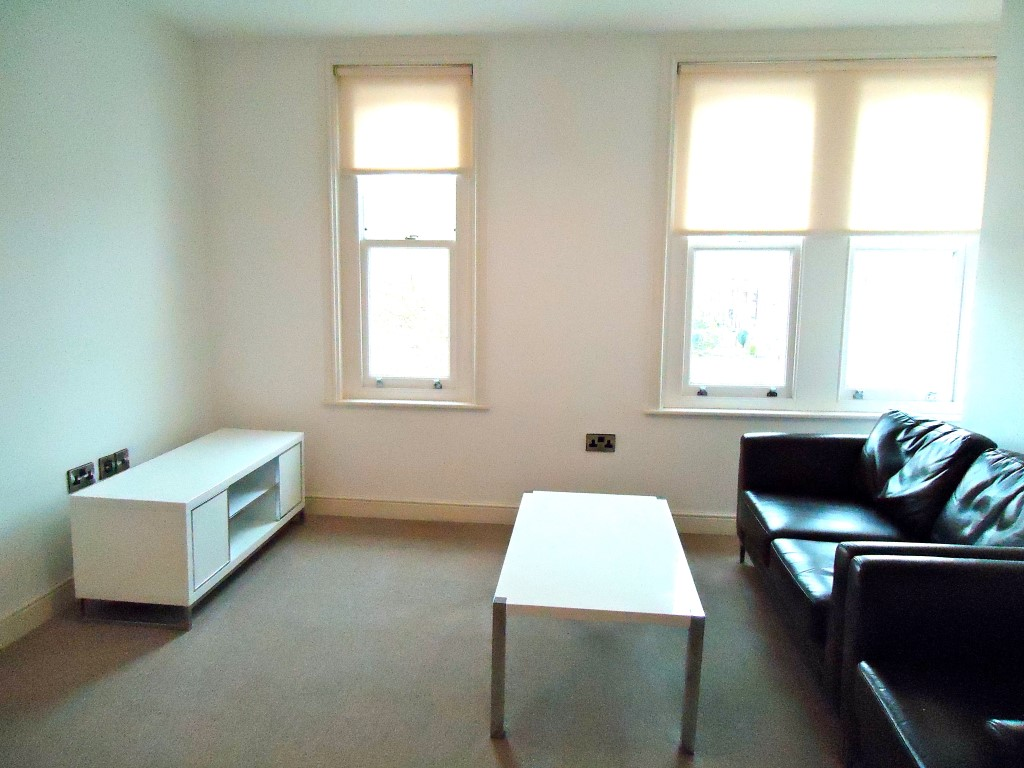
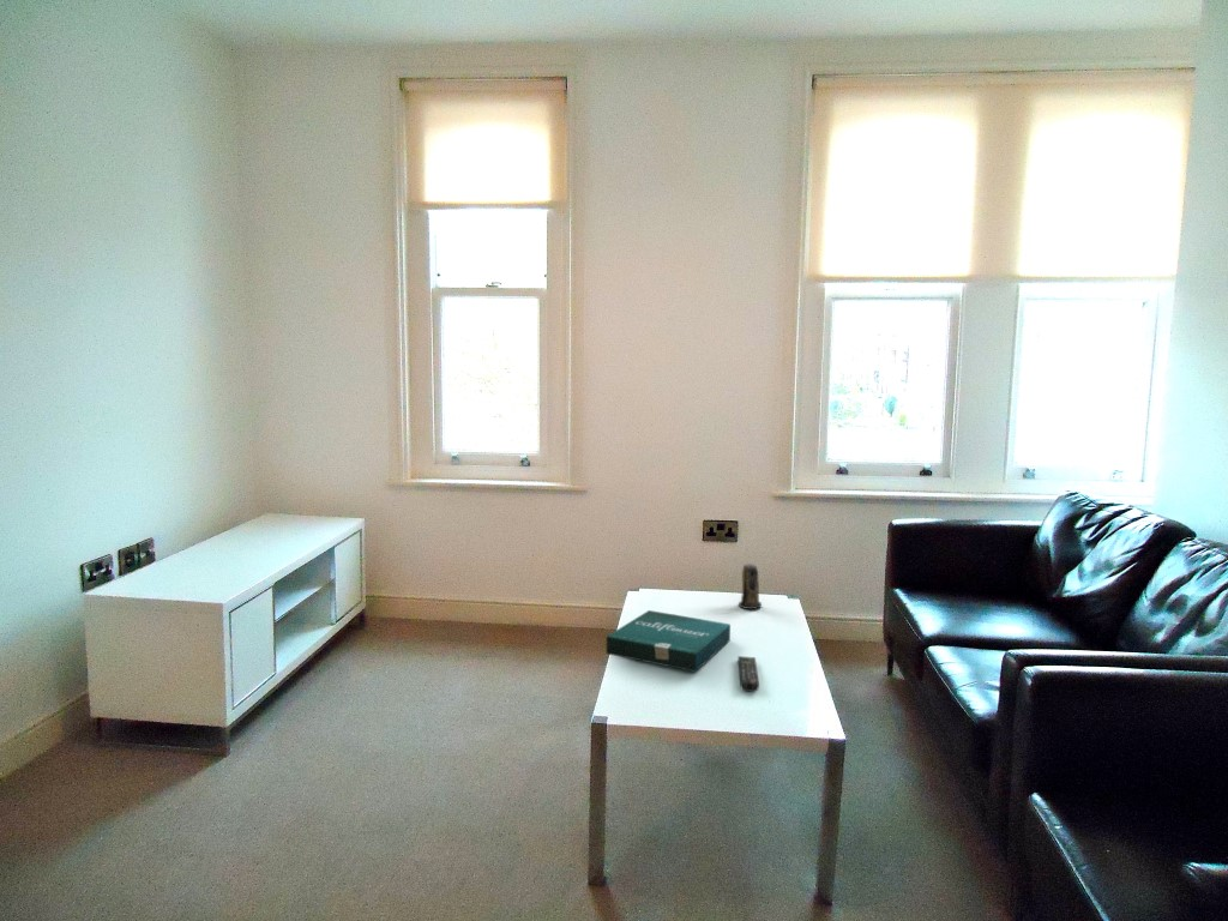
+ pizza box (669, 638)
+ remote control (747, 672)
+ candle (751, 585)
